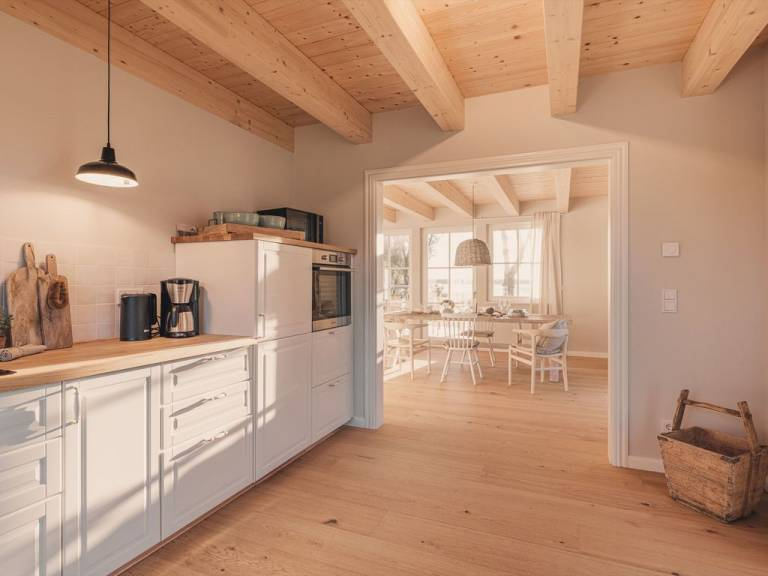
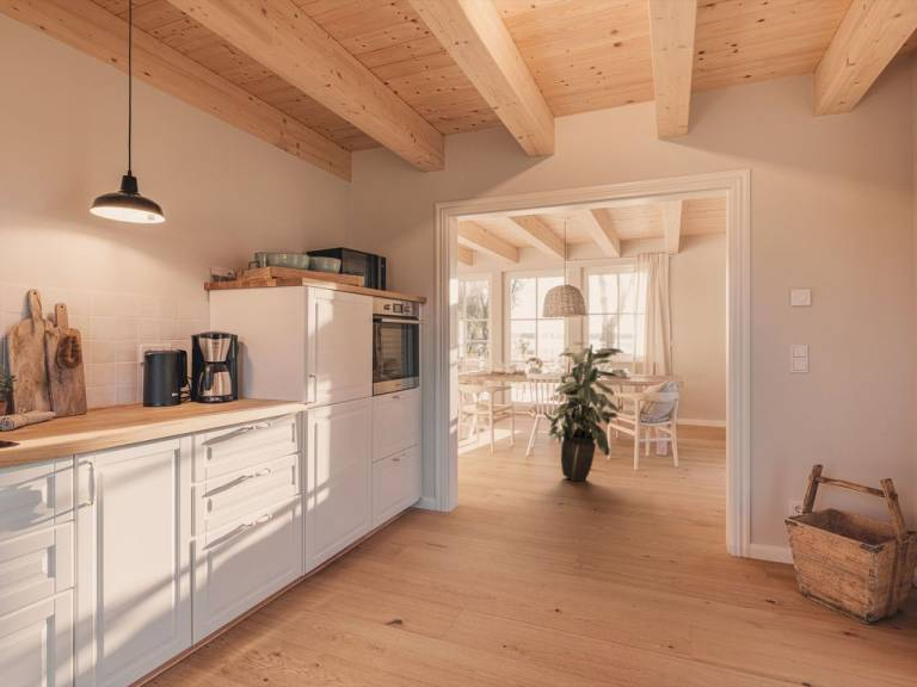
+ indoor plant (583, 410)
